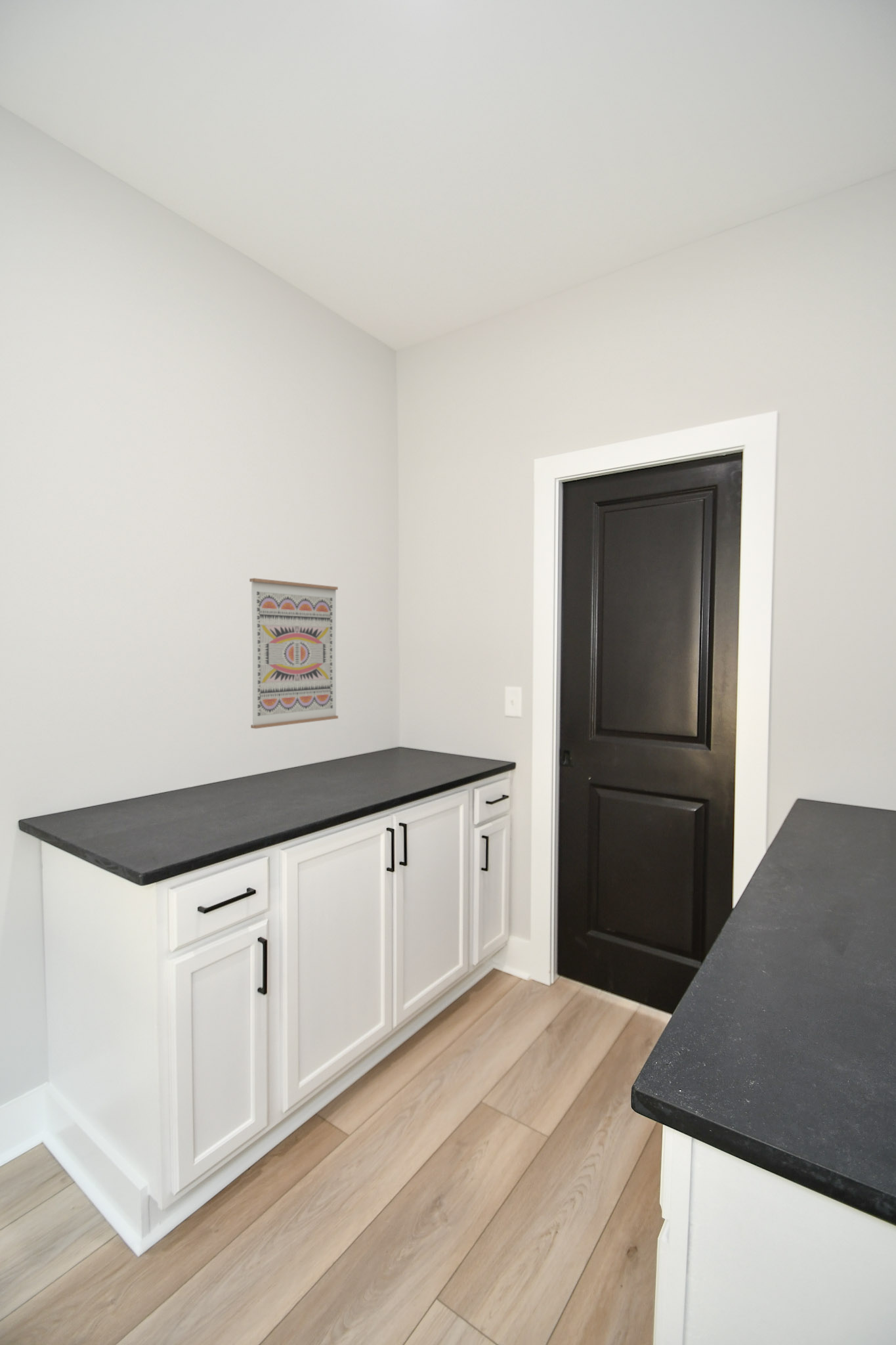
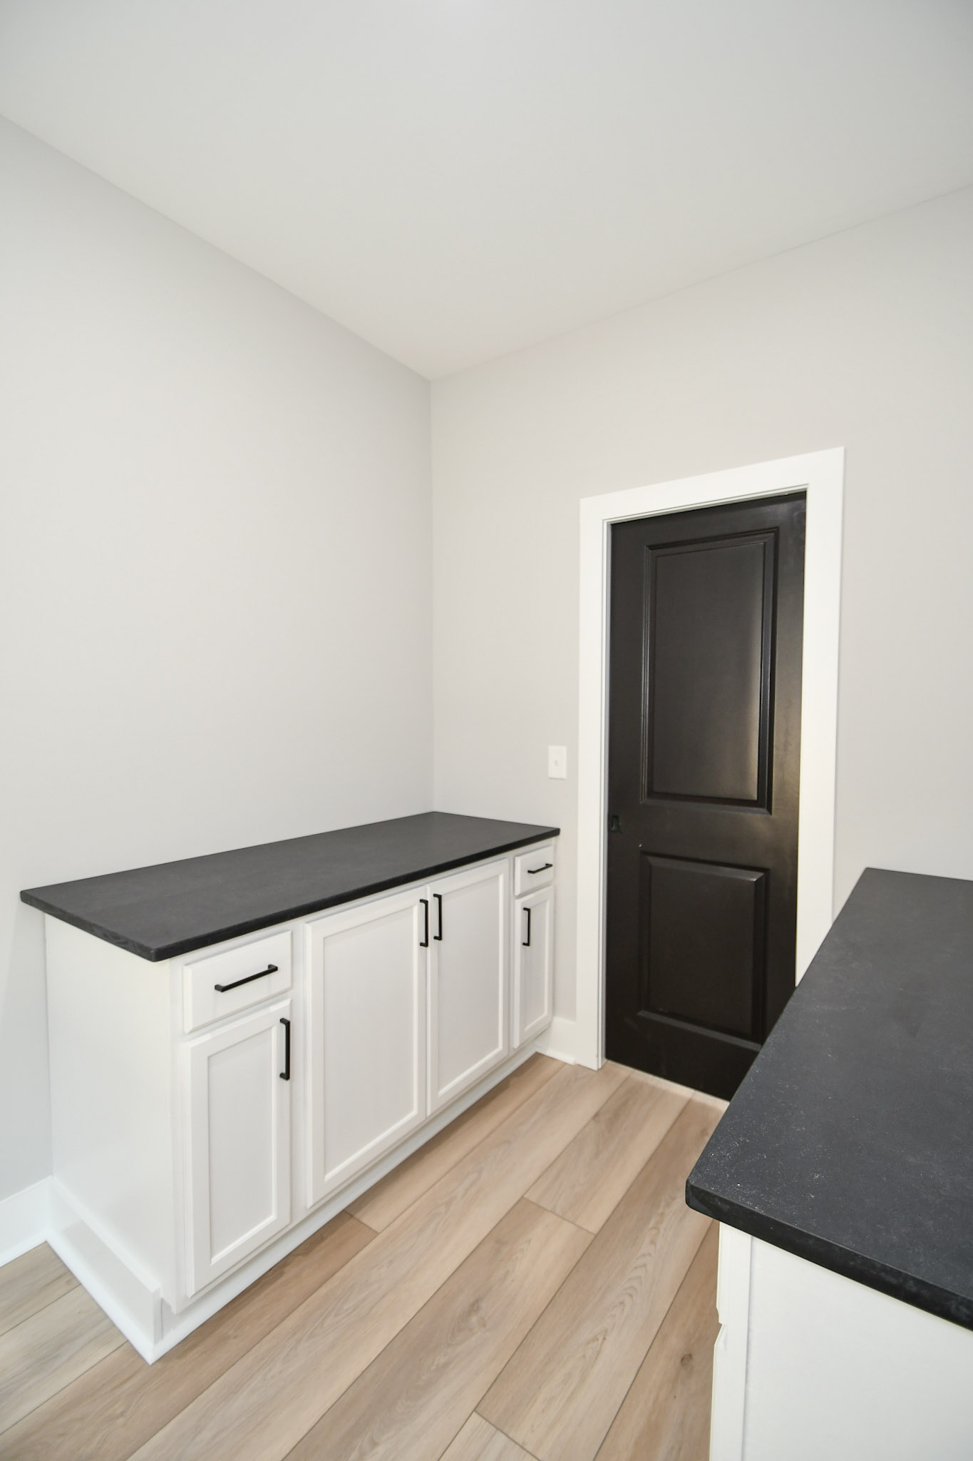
- wall art (297, 653)
